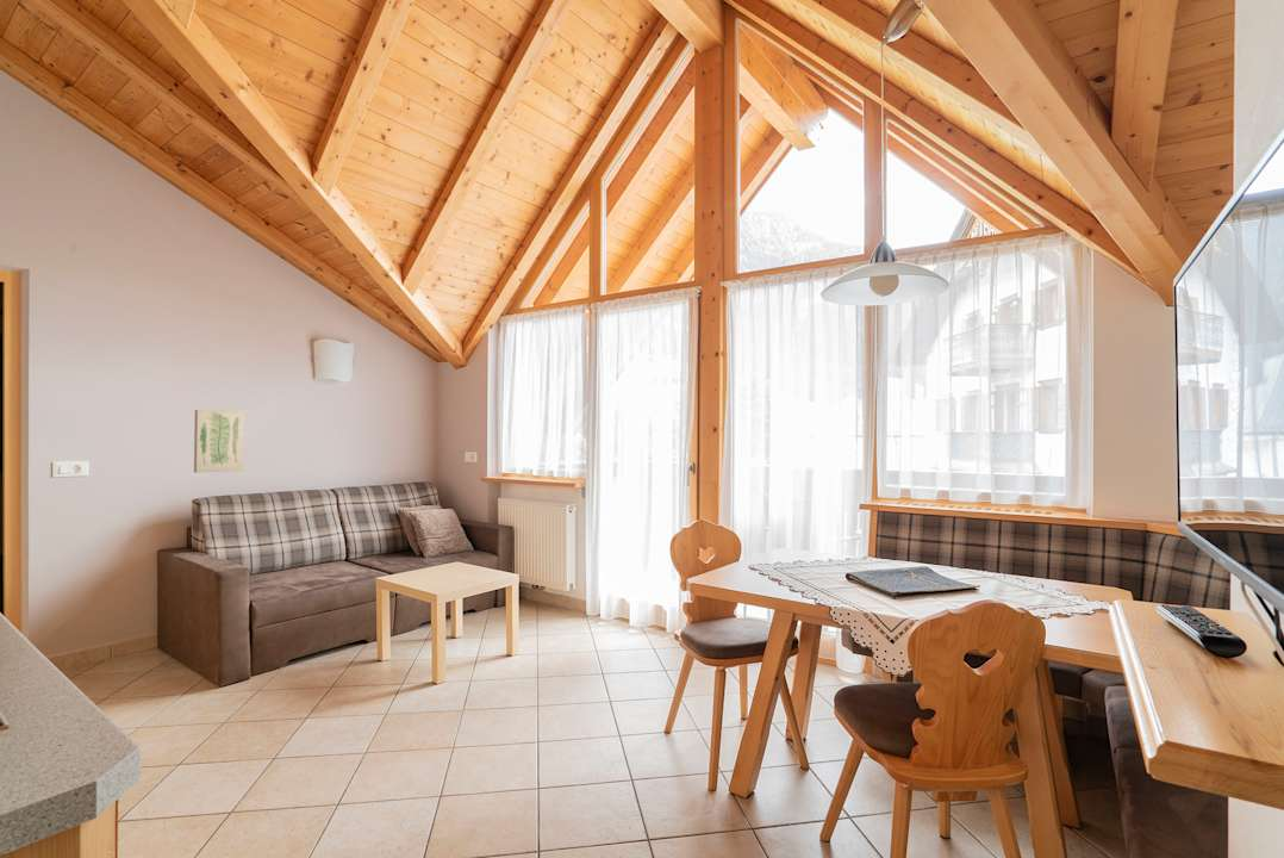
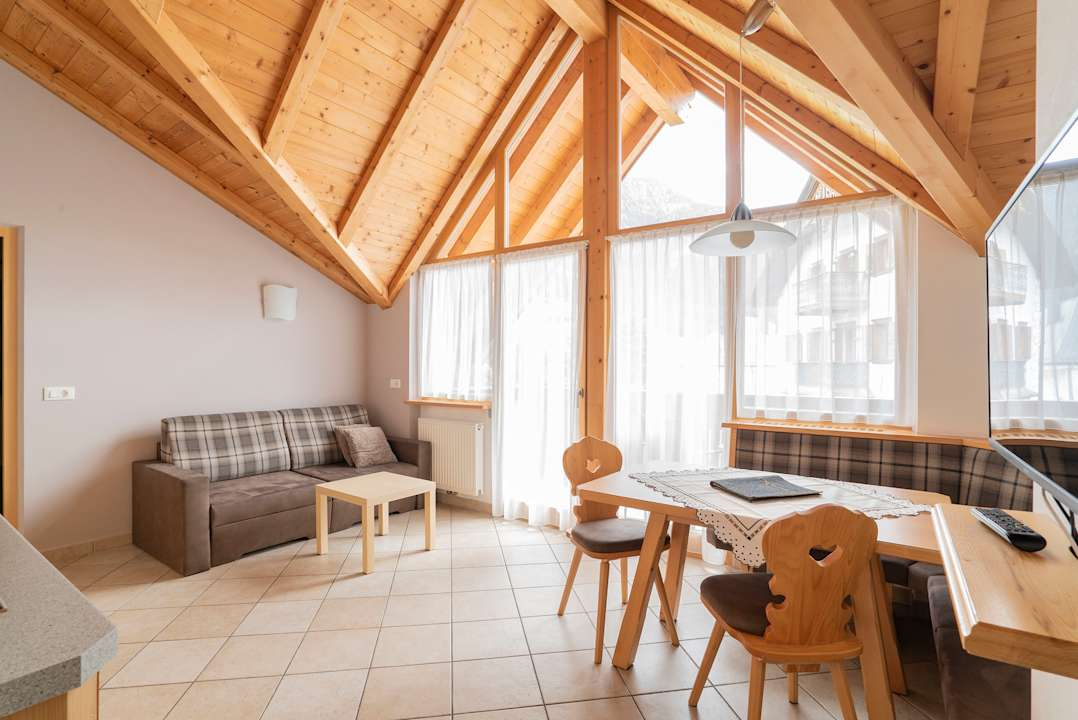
- wall art (219, 441)
